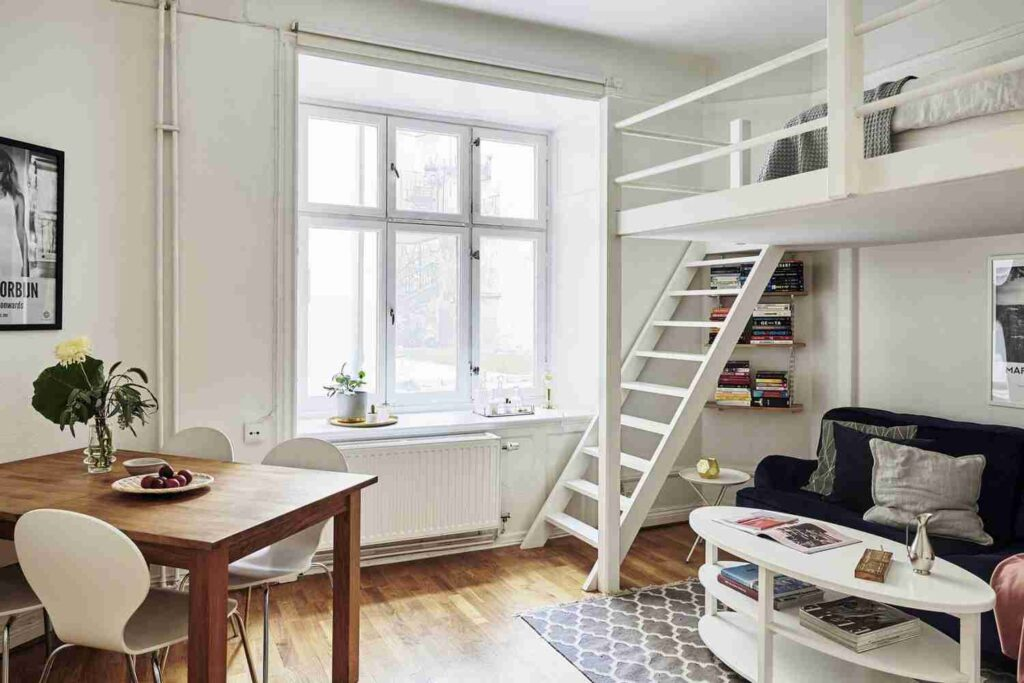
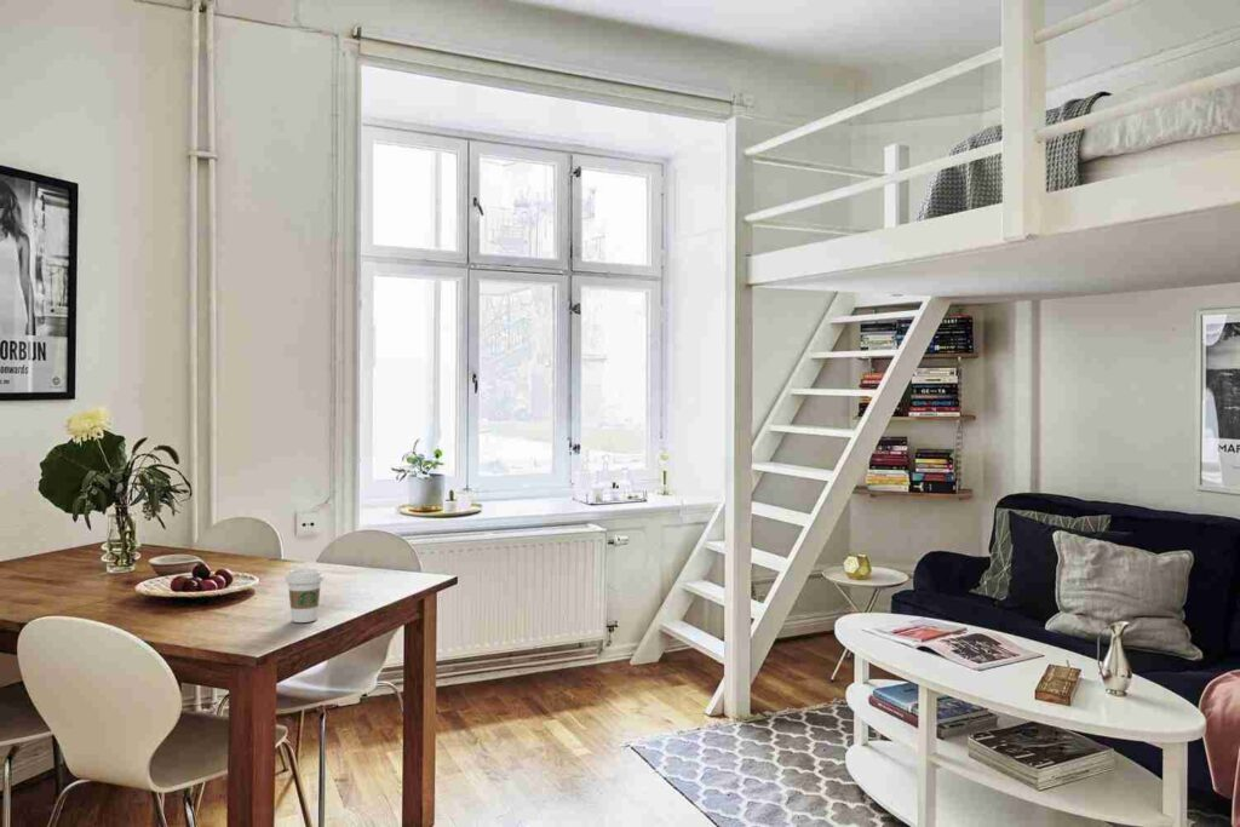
+ coffee cup (304, 595)
